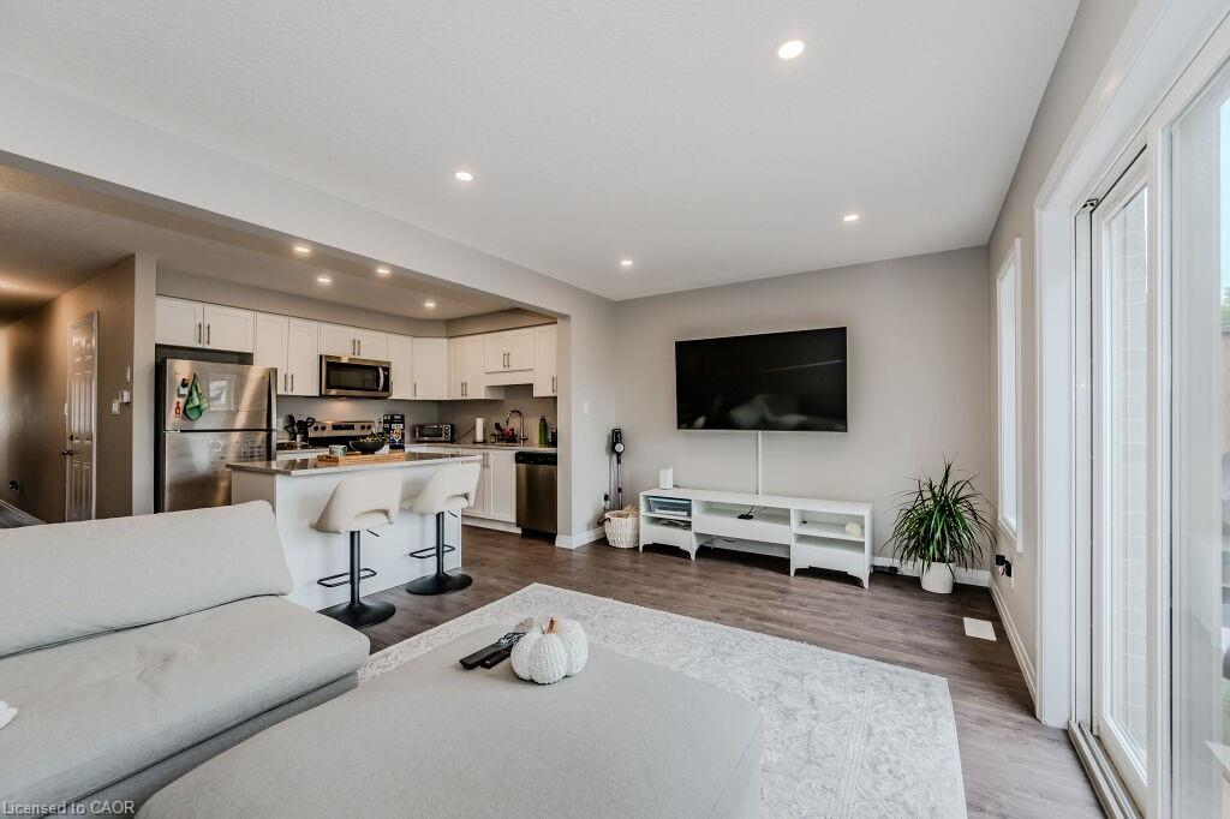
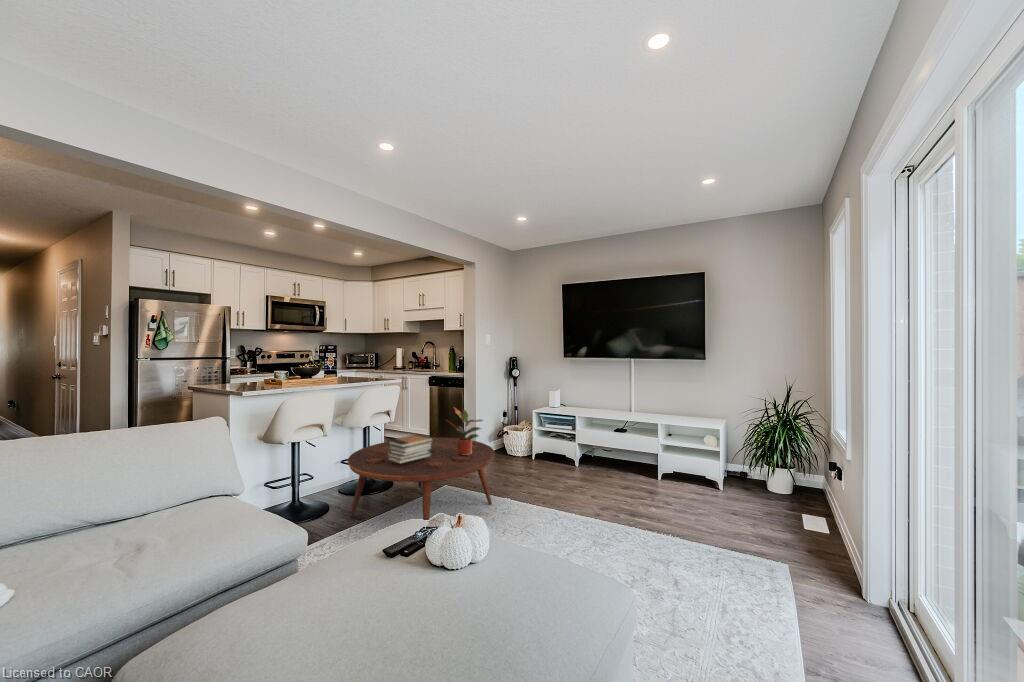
+ potted plant (467, 433)
+ coffee table (423, 479)
+ book stack (410, 450)
